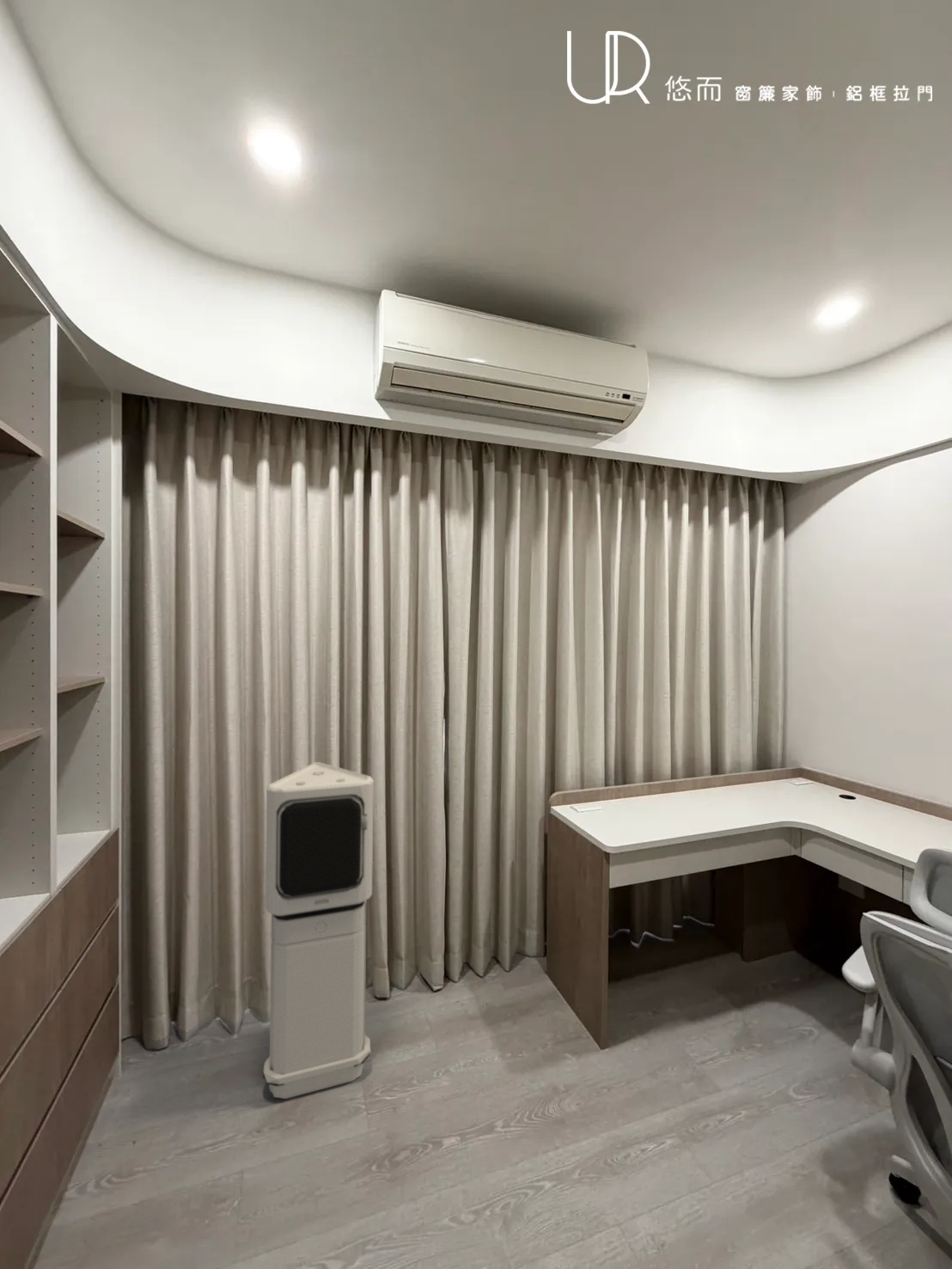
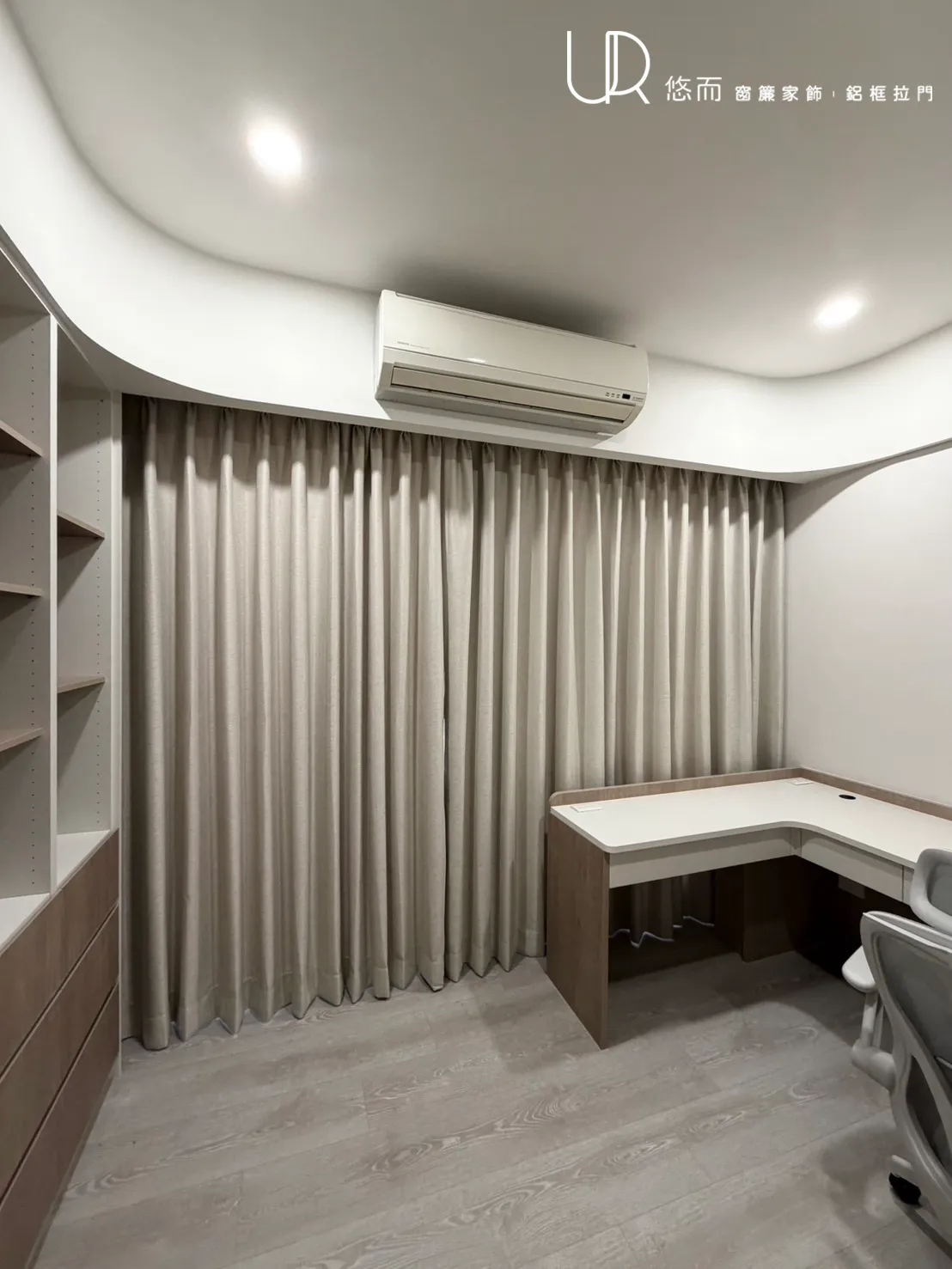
- air purifier (318, 913)
